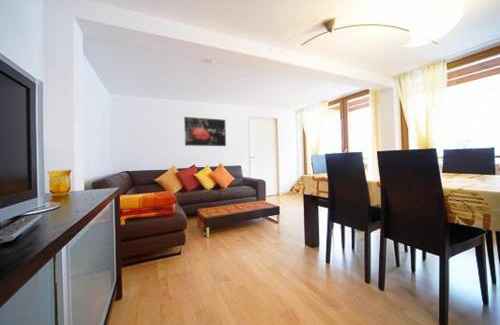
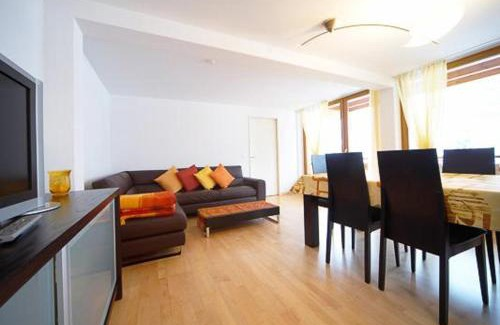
- wall art (205, 132)
